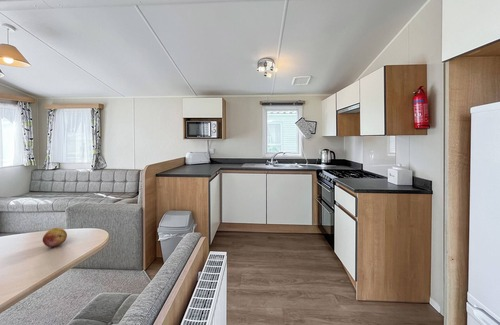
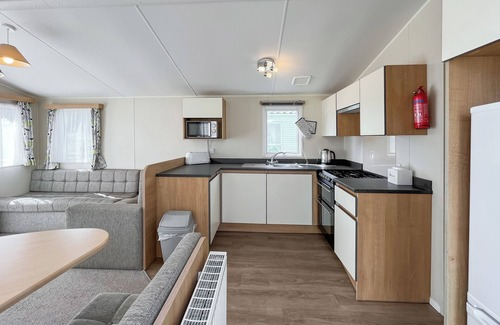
- fruit (55, 236)
